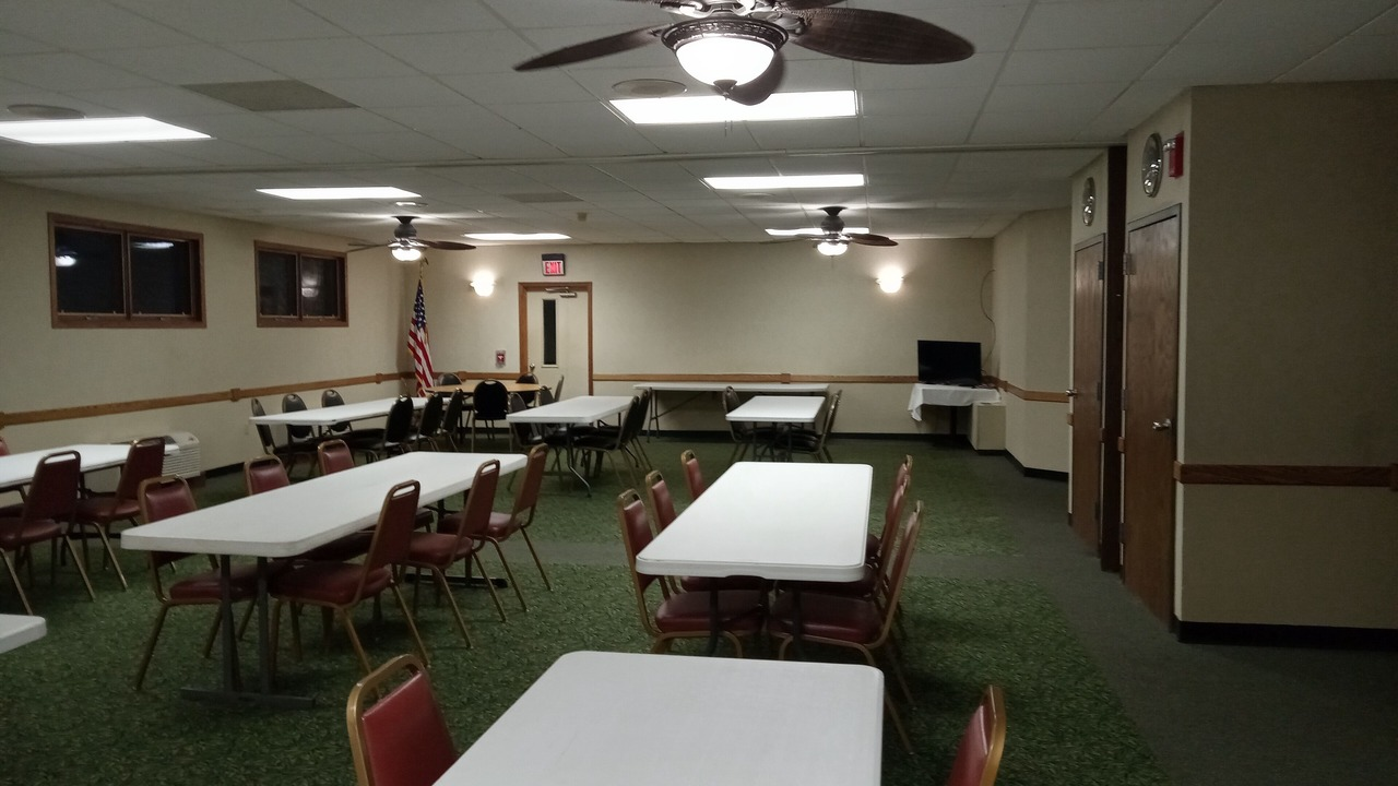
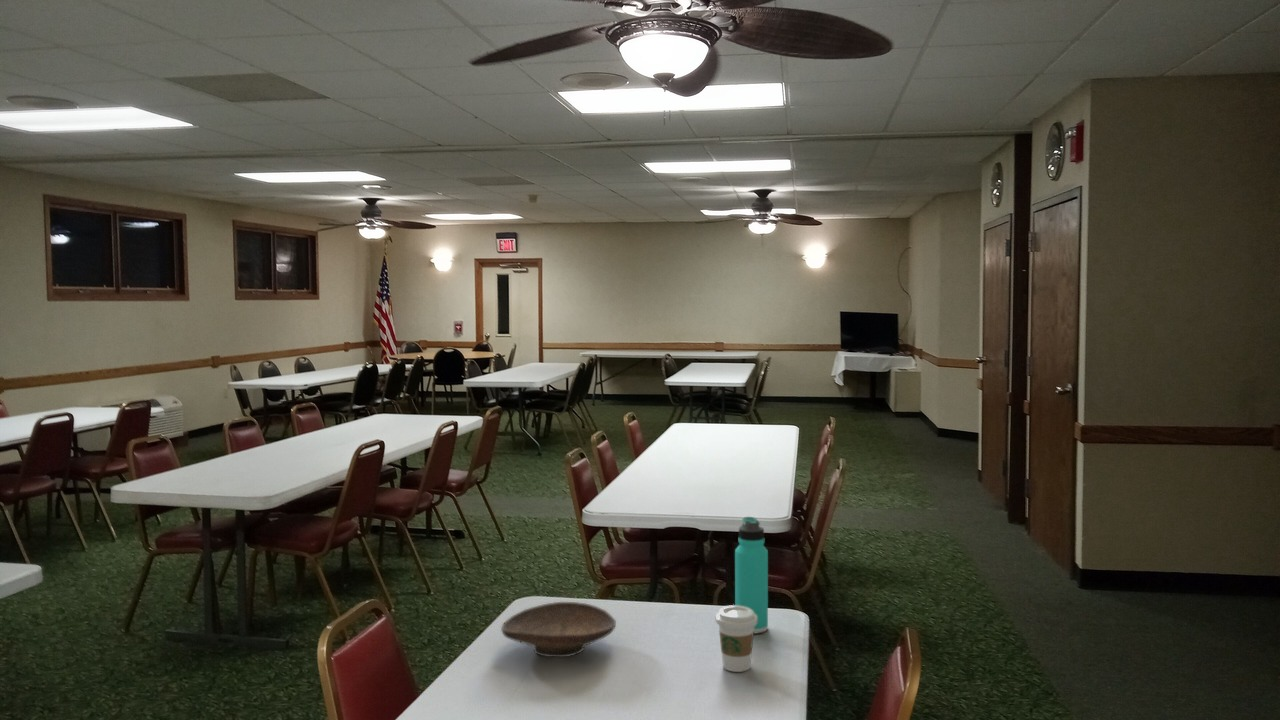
+ thermos bottle (751, 574)
+ coffee cup (736, 638)
+ decorative bowl (559, 631)
